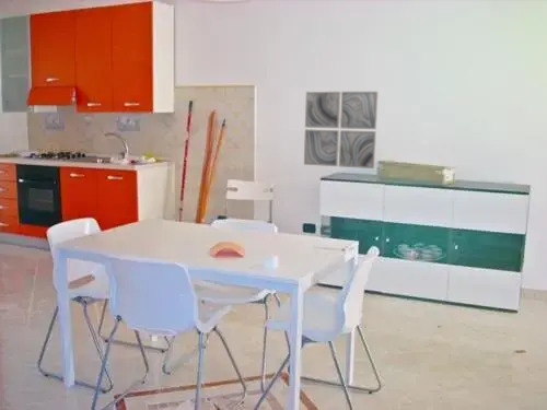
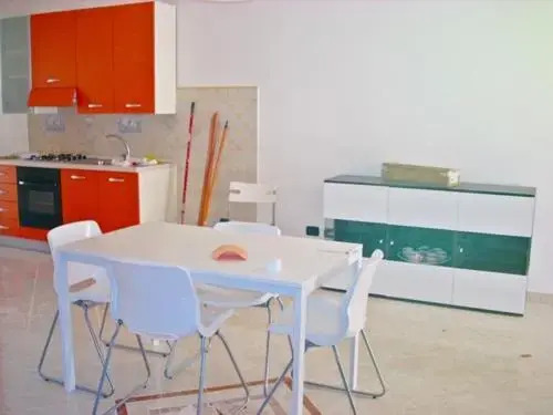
- wall art (340, 130)
